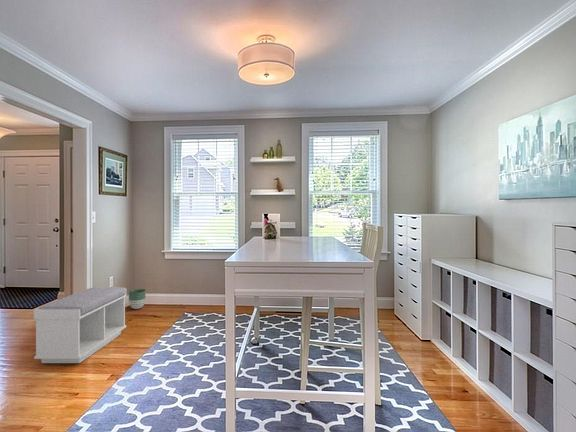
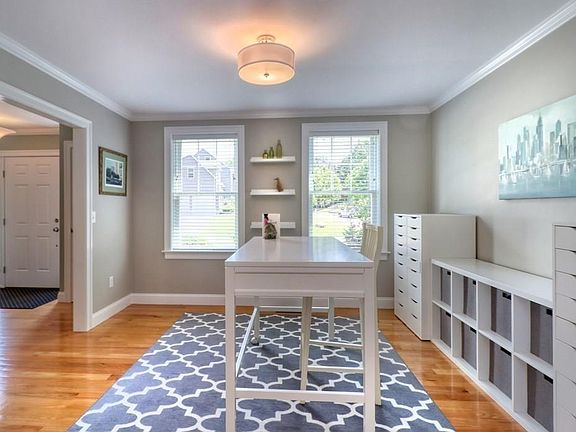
- bench (86, 320)
- planter (137, 299)
